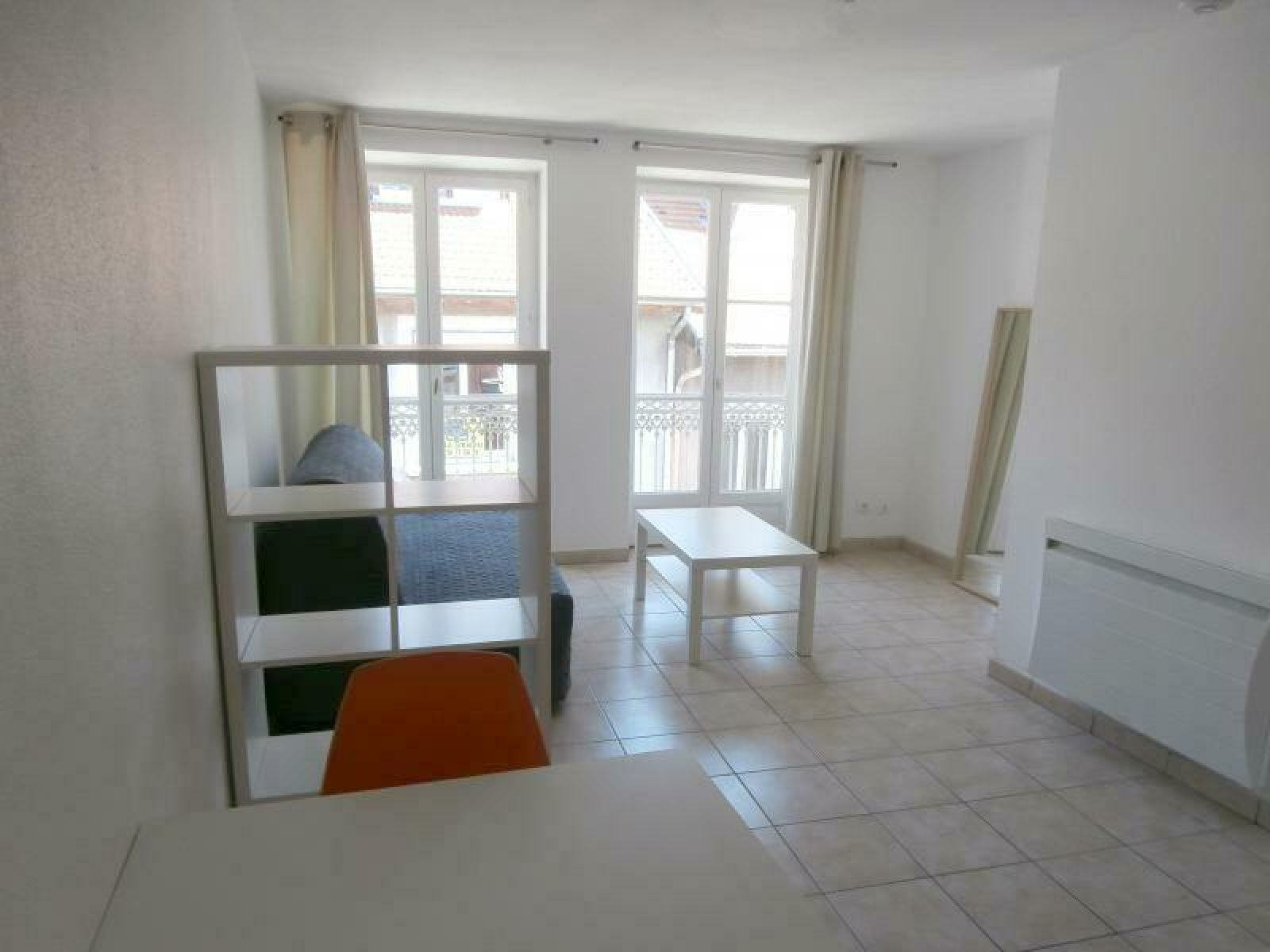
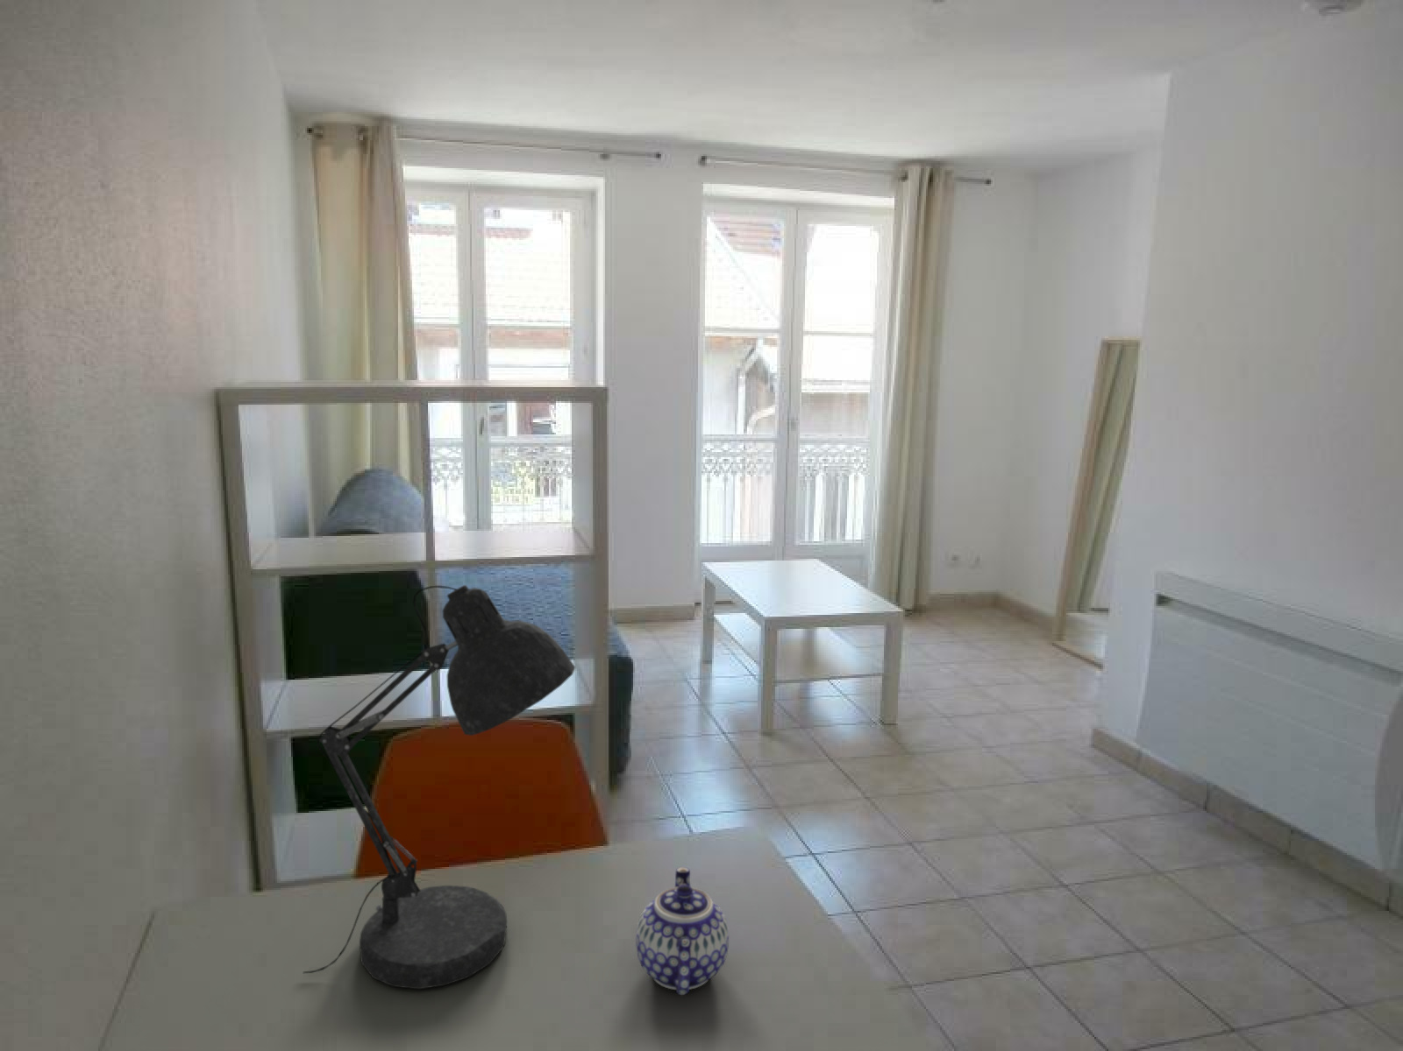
+ teapot (683, 928)
+ desk lamp (465, 734)
